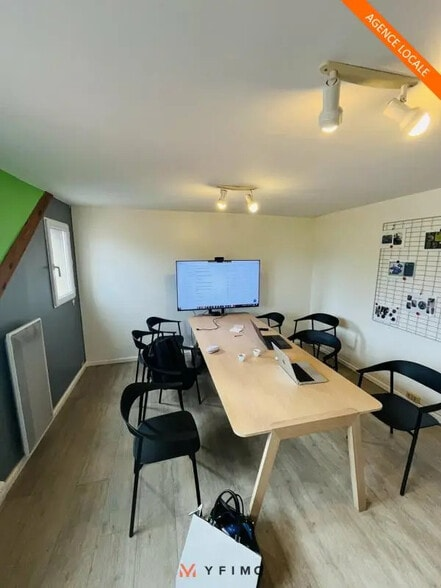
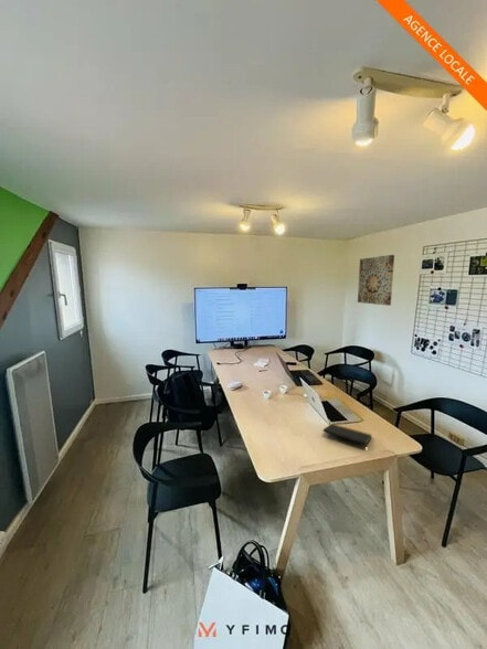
+ wall art (374, 280)
+ notepad (347, 433)
